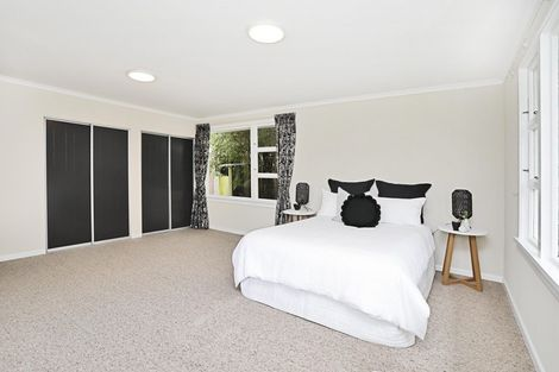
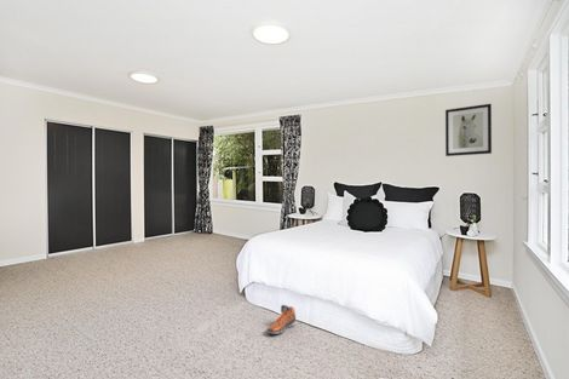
+ sneaker (281, 317)
+ wall art (467, 131)
